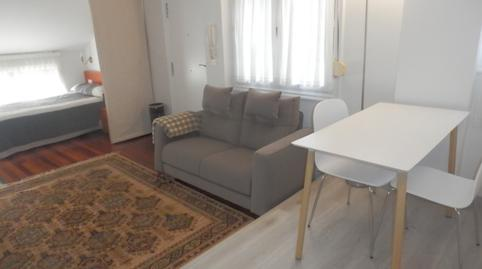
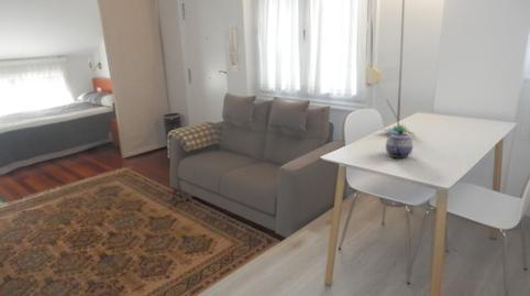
+ decorative plant (398, 117)
+ teapot (399, 143)
